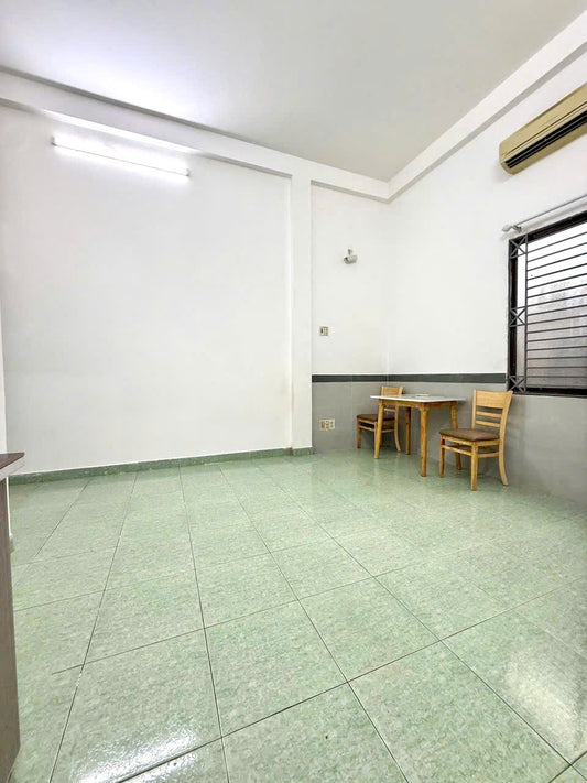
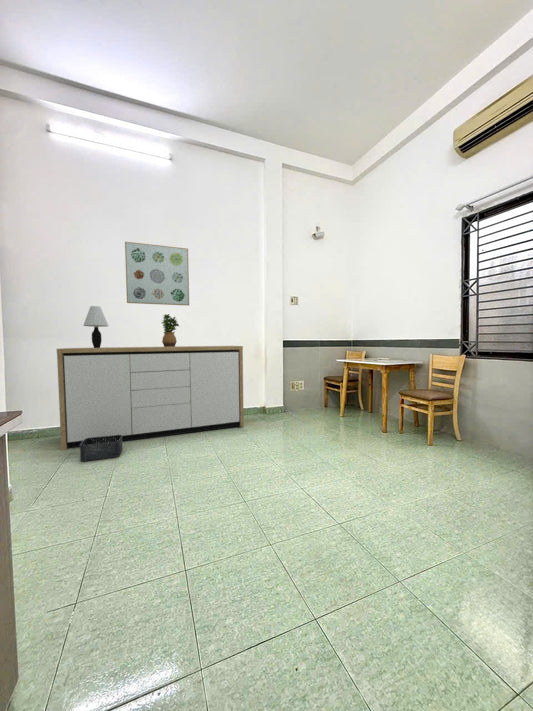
+ wall art (158, 274)
+ potted plant (169, 330)
+ storage bin (102, 447)
+ table lamp (96, 327)
+ sideboard (161, 388)
